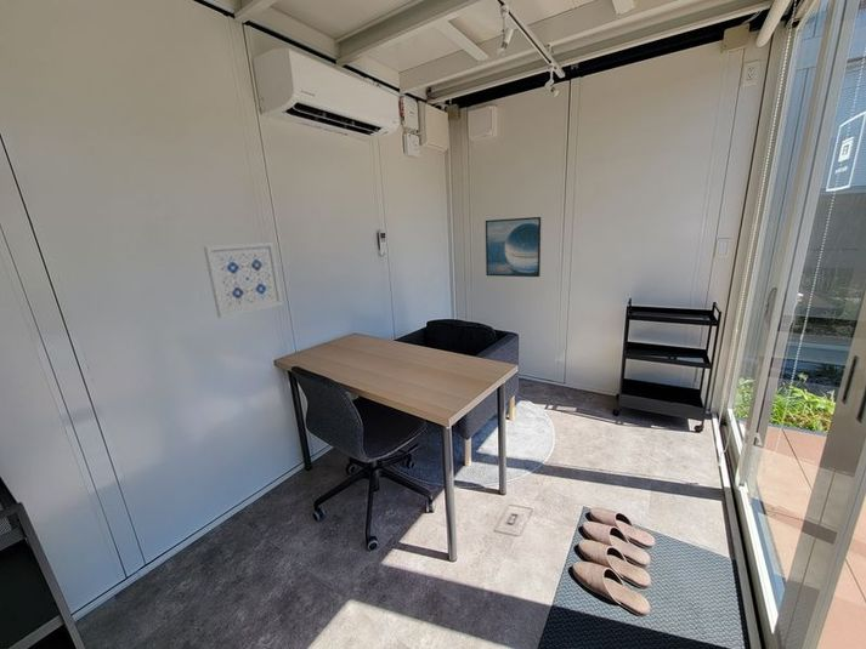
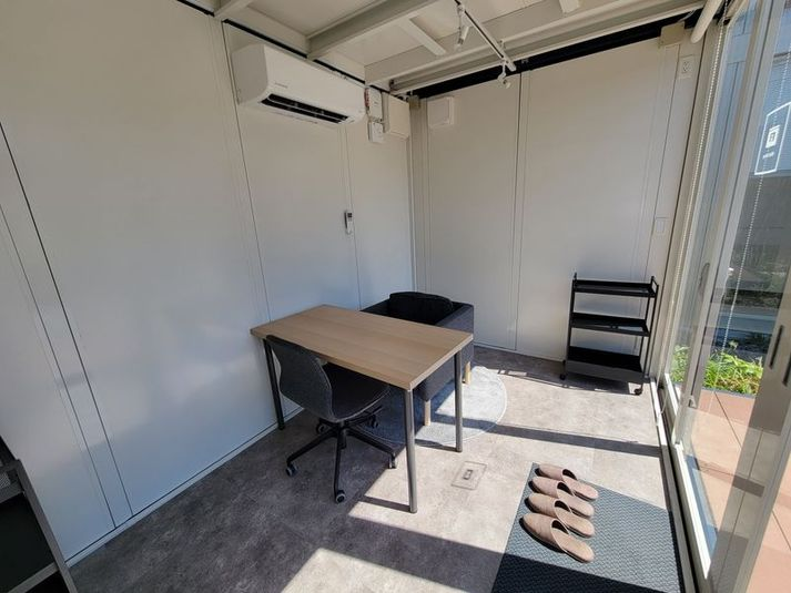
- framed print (511, 247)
- wall art (247, 278)
